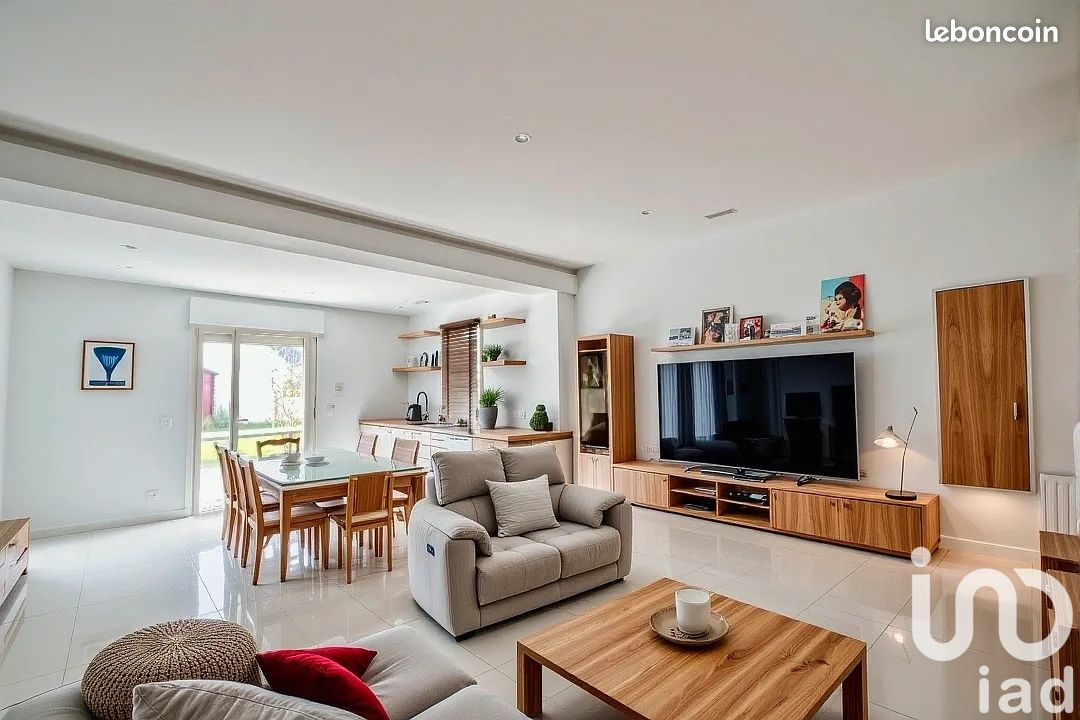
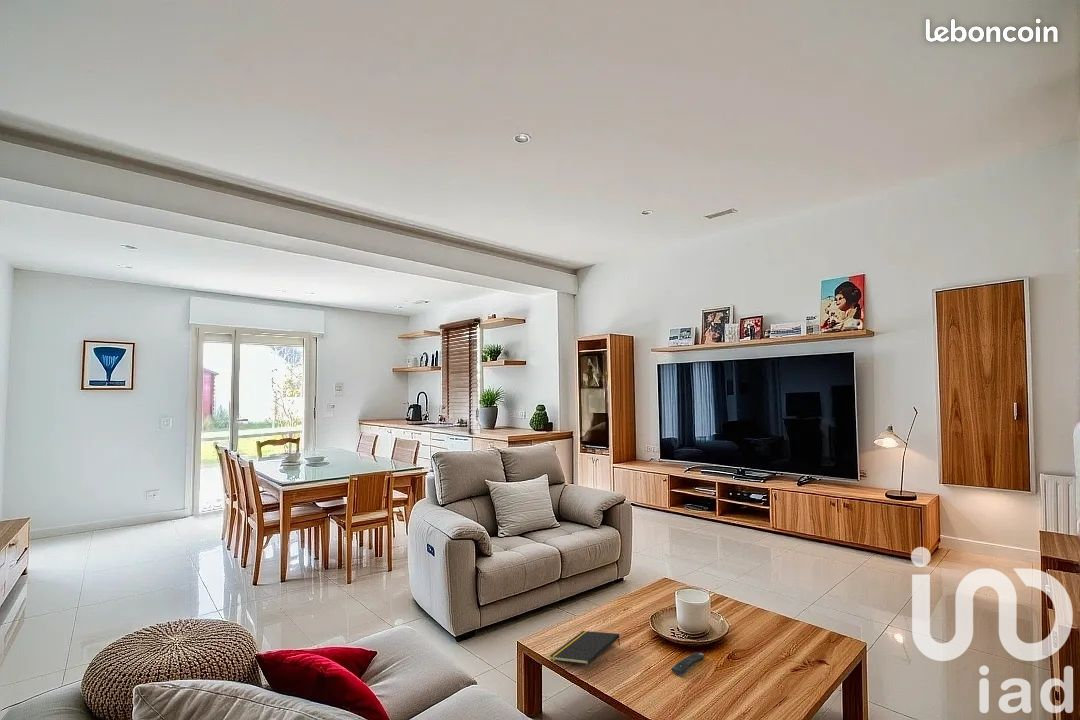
+ notepad (585, 646)
+ remote control (689, 662)
